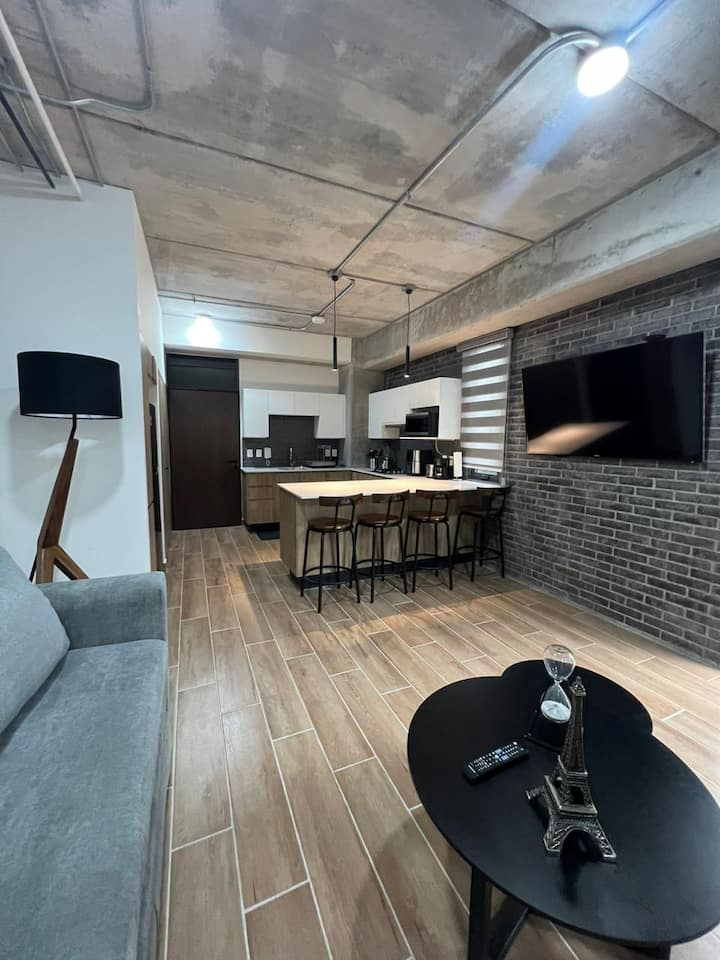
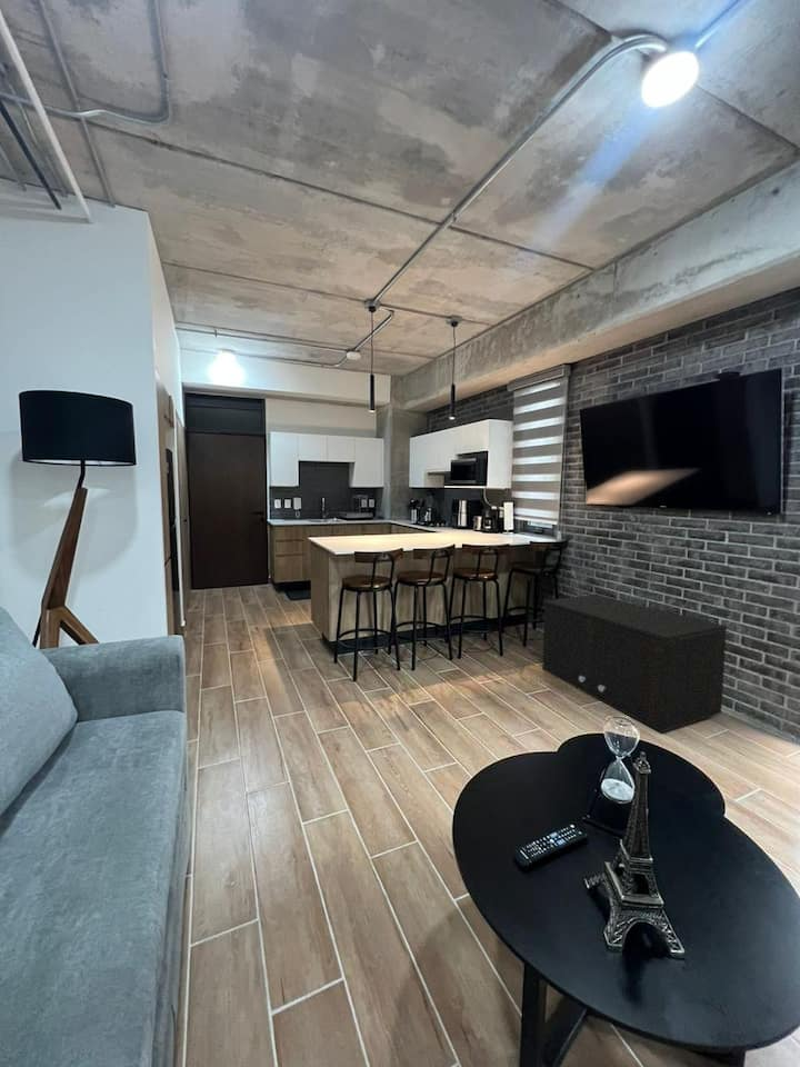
+ storage cabinet (621, 651)
